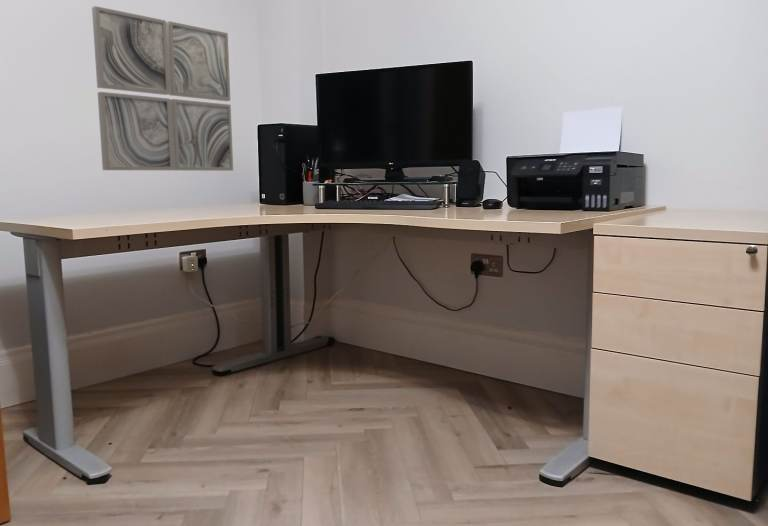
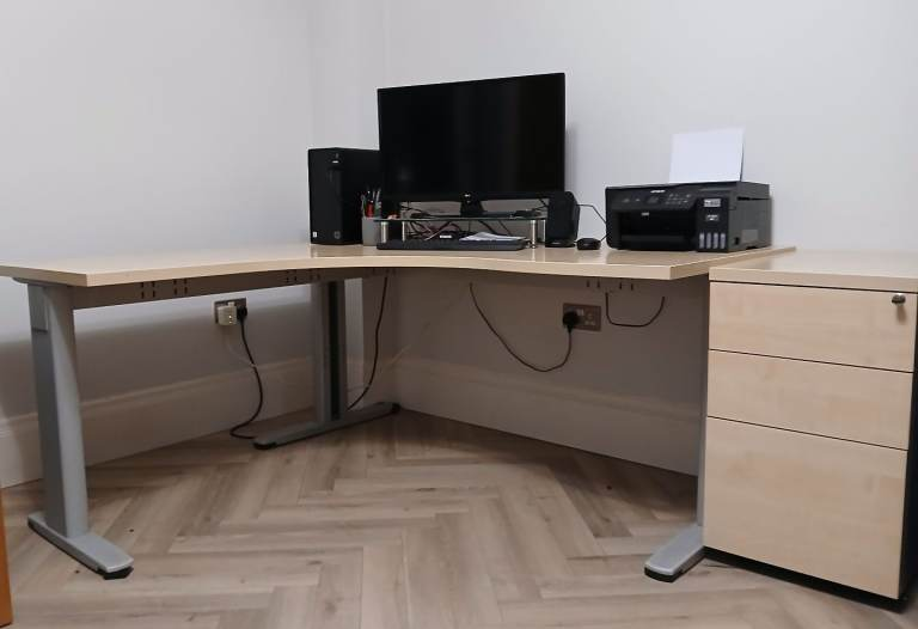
- wall art (168, 98)
